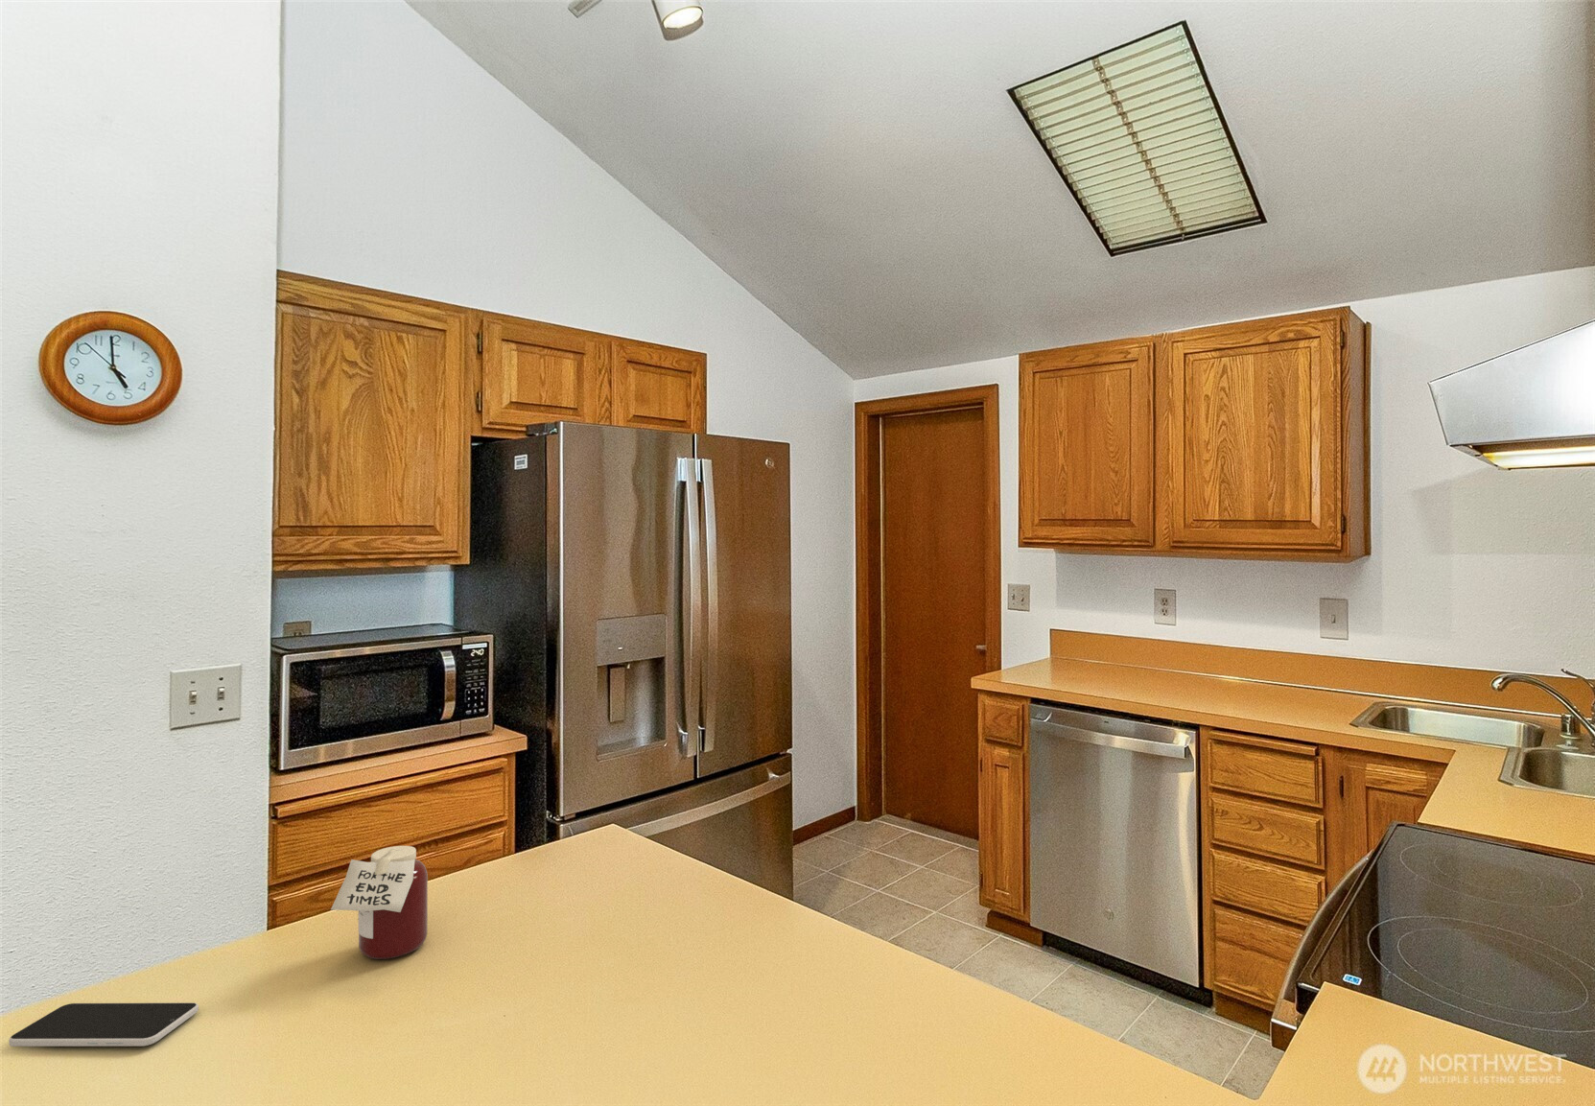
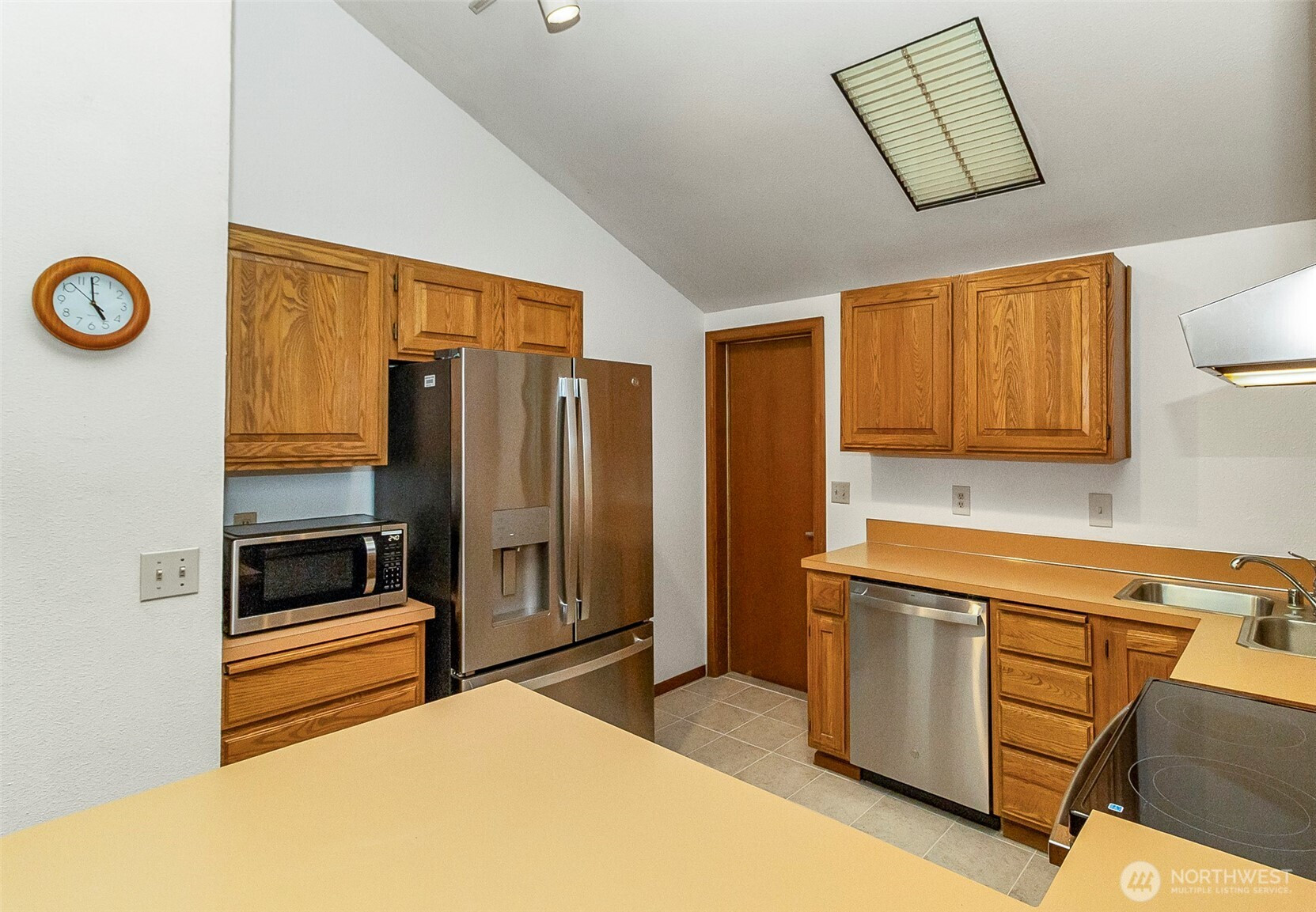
- jar (387, 905)
- smartphone (107, 1024)
